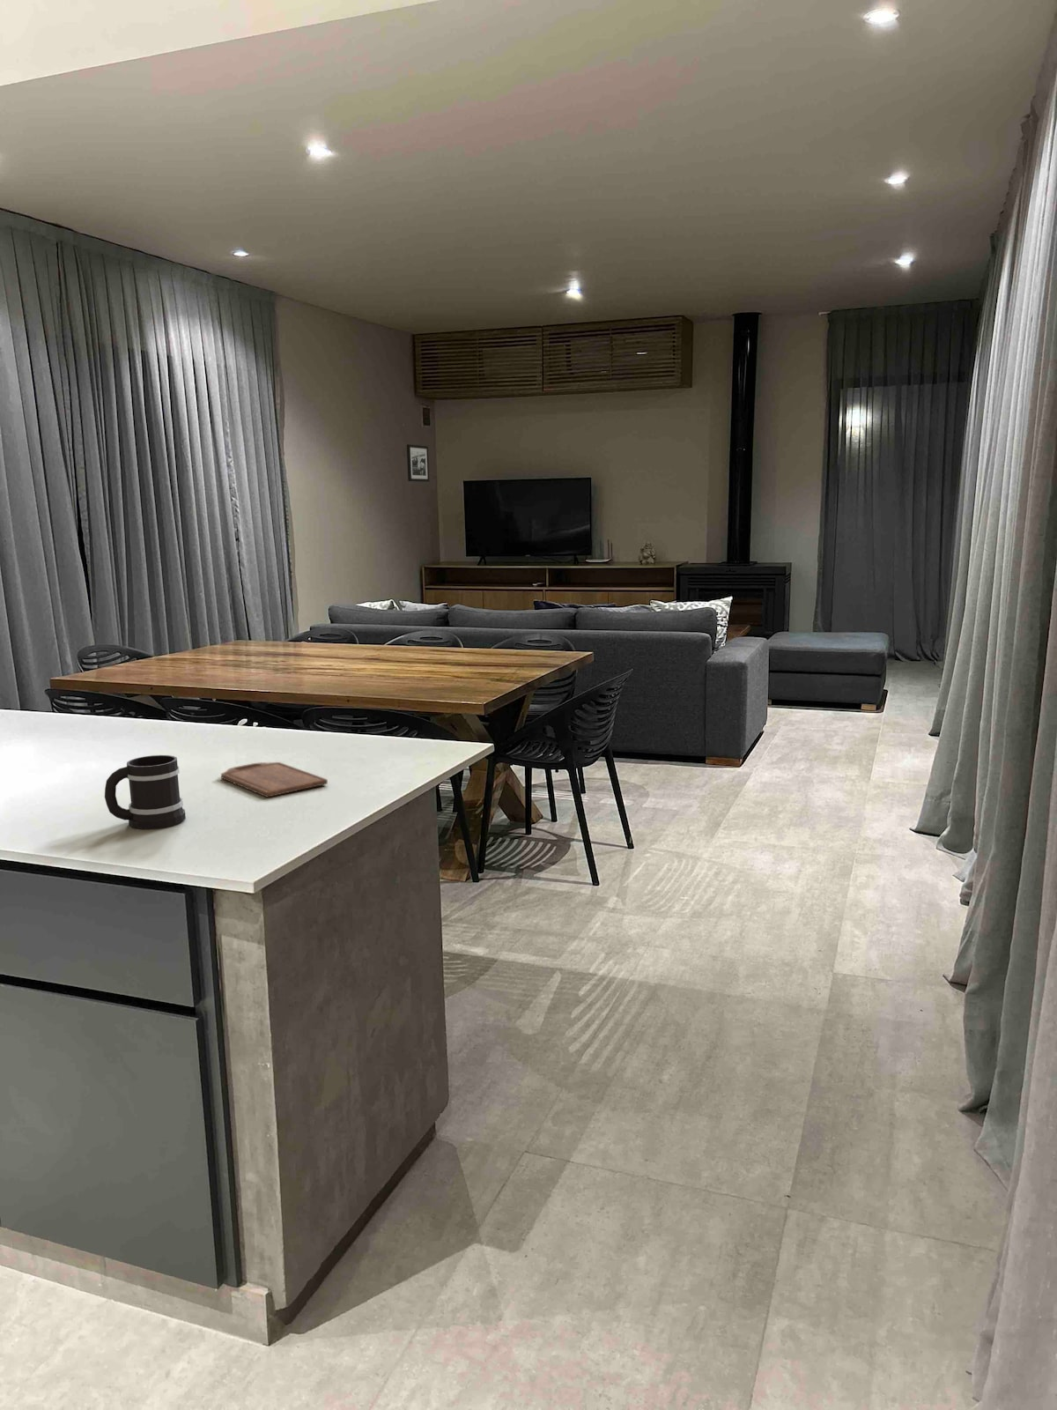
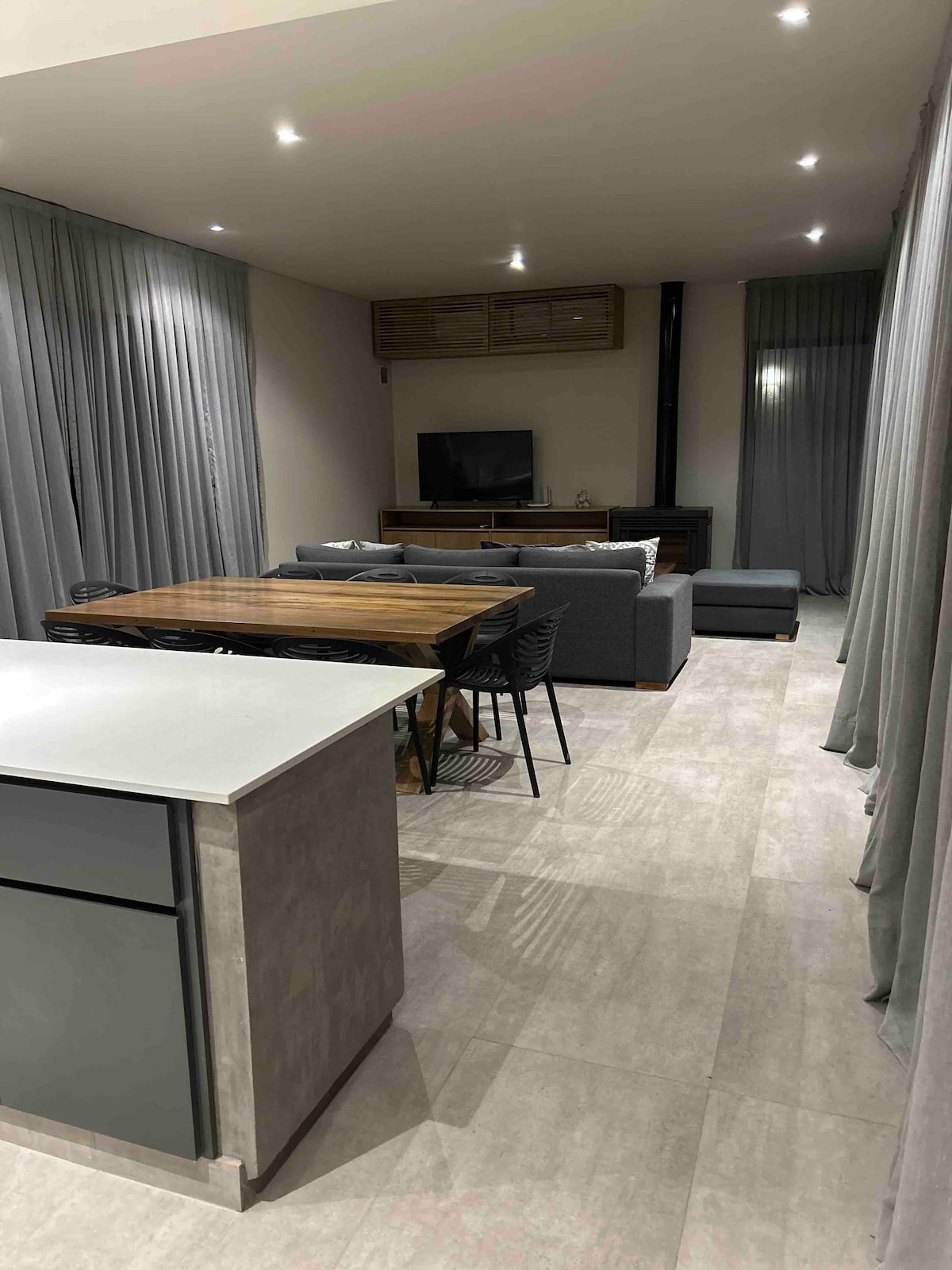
- picture frame (417, 463)
- cutting board (270, 777)
- mug (144, 793)
